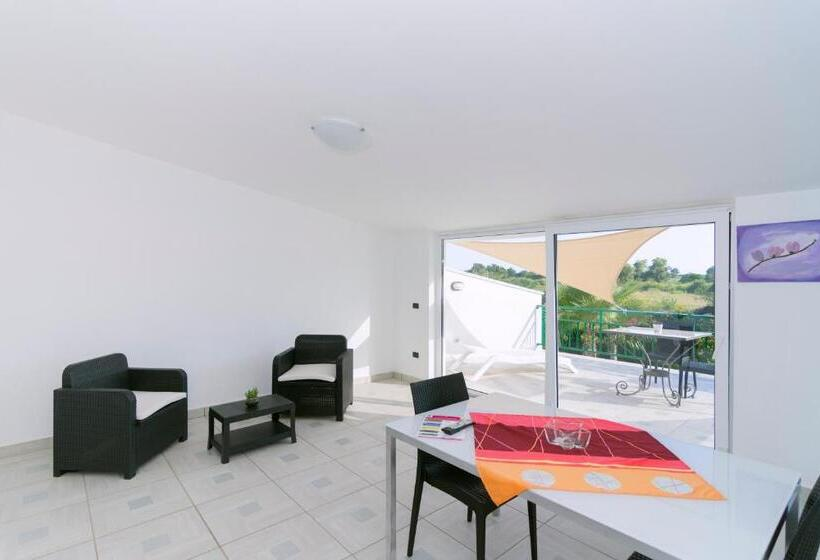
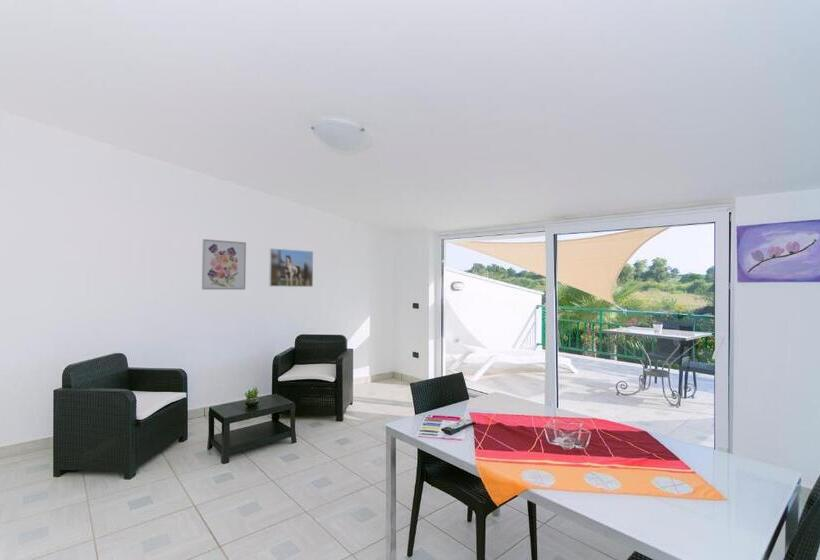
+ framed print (292, 268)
+ wall art (224, 265)
